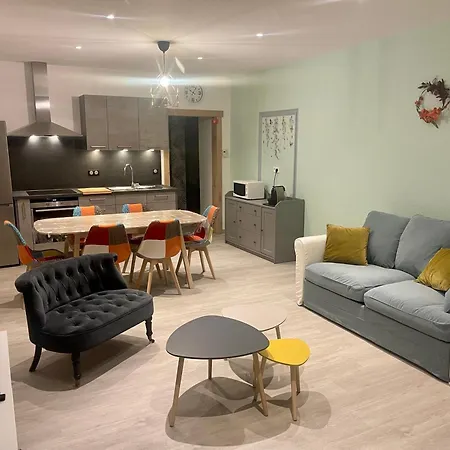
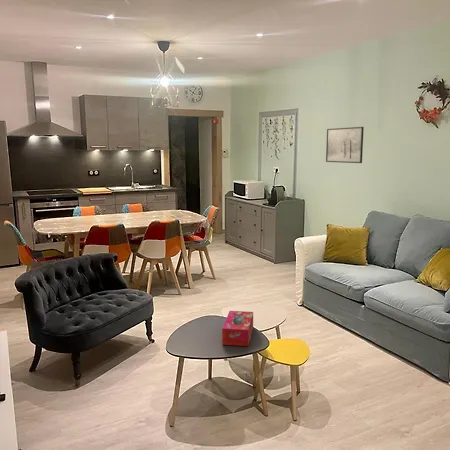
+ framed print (343, 145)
+ tissue box (238, 327)
